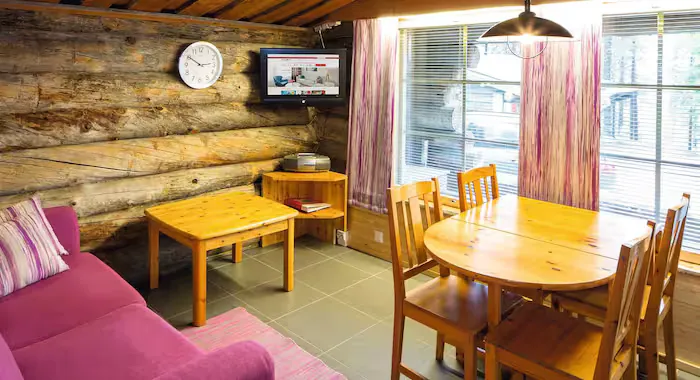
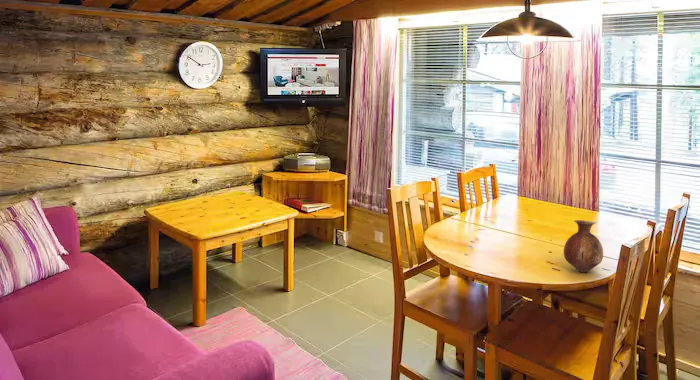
+ vase (583, 246)
